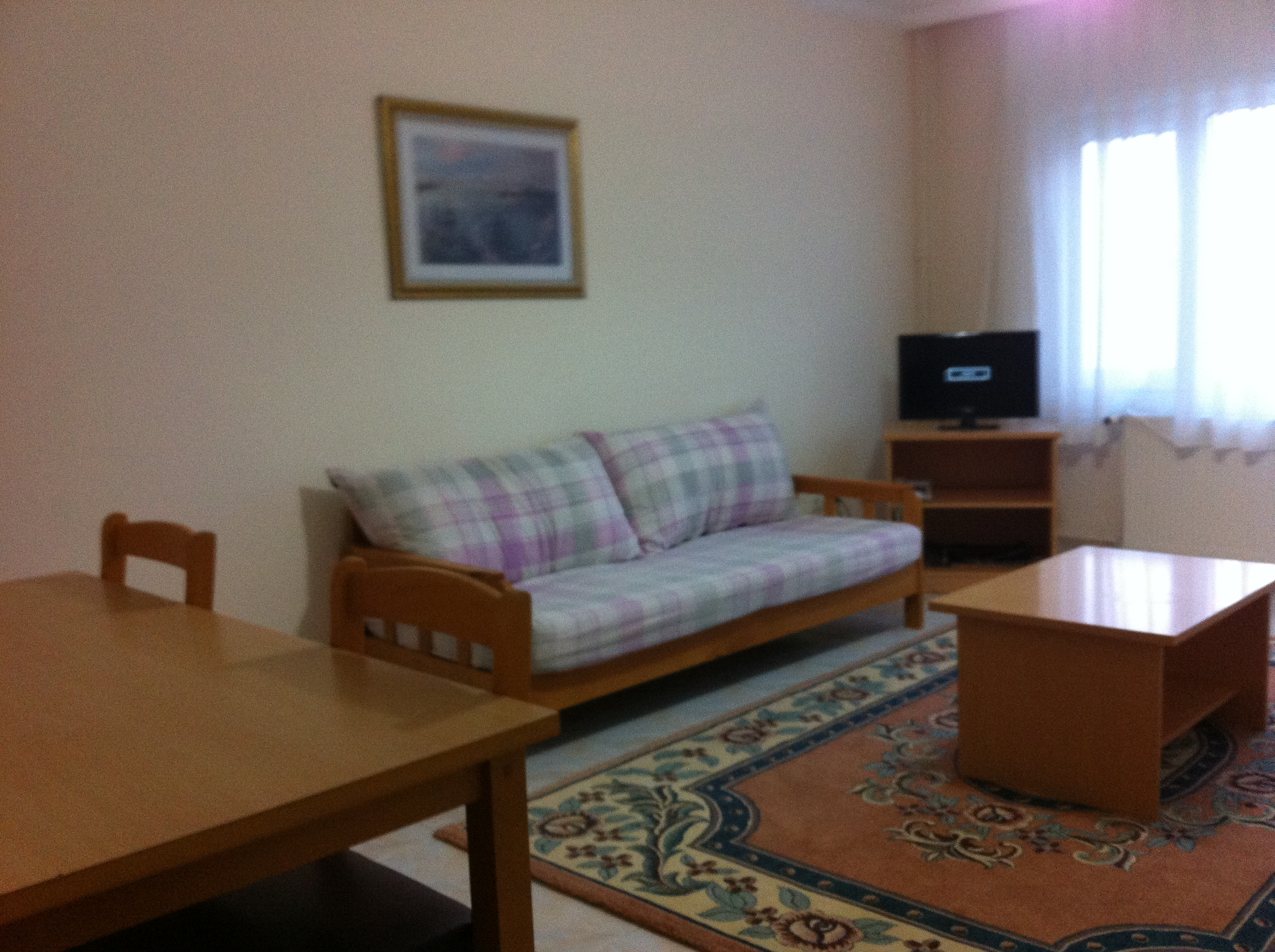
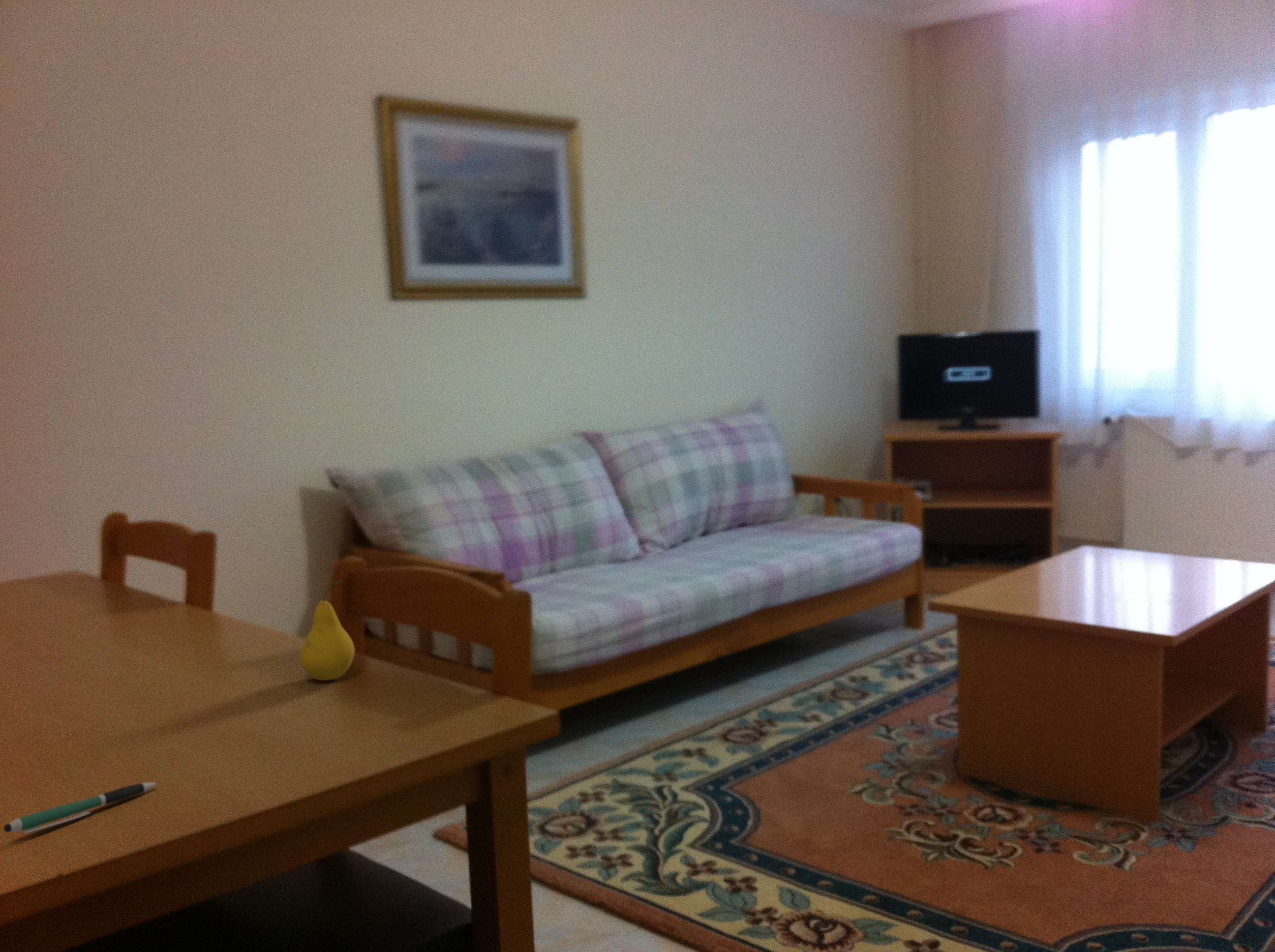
+ fruit (325, 630)
+ pen (84, 804)
